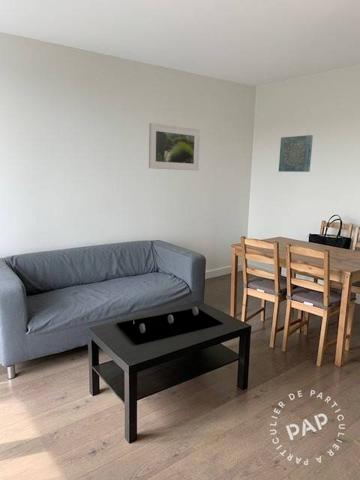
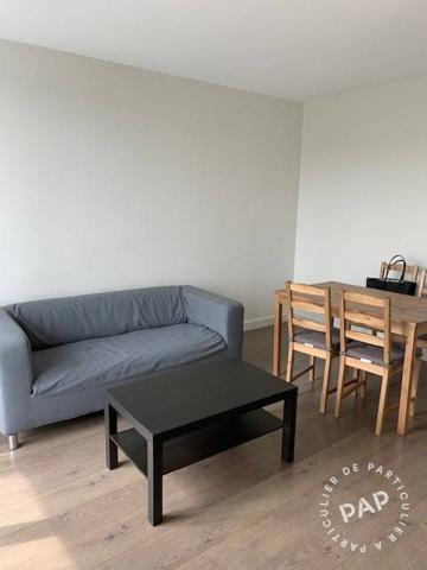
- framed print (175, 148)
- wall art (295, 154)
- decorative tray (170, 319)
